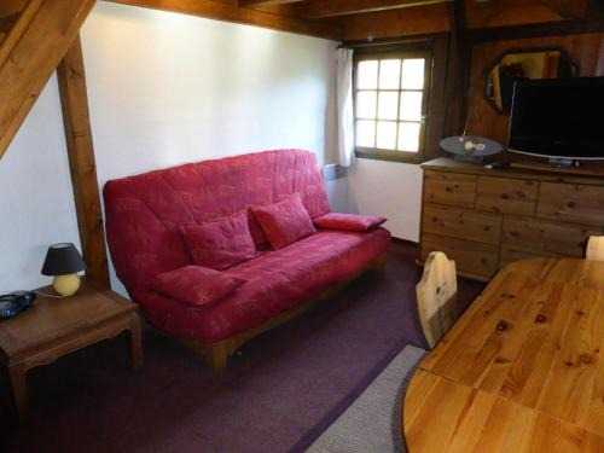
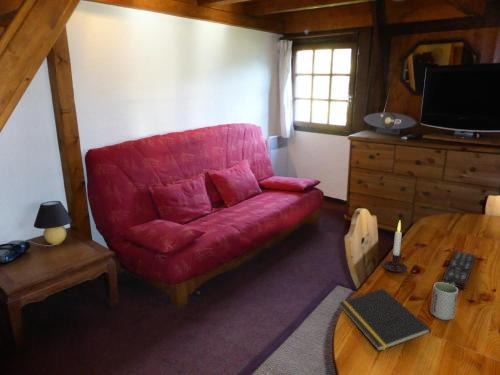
+ notepad (381, 316)
+ candle (398, 243)
+ remote control (459, 267)
+ cup (443, 301)
